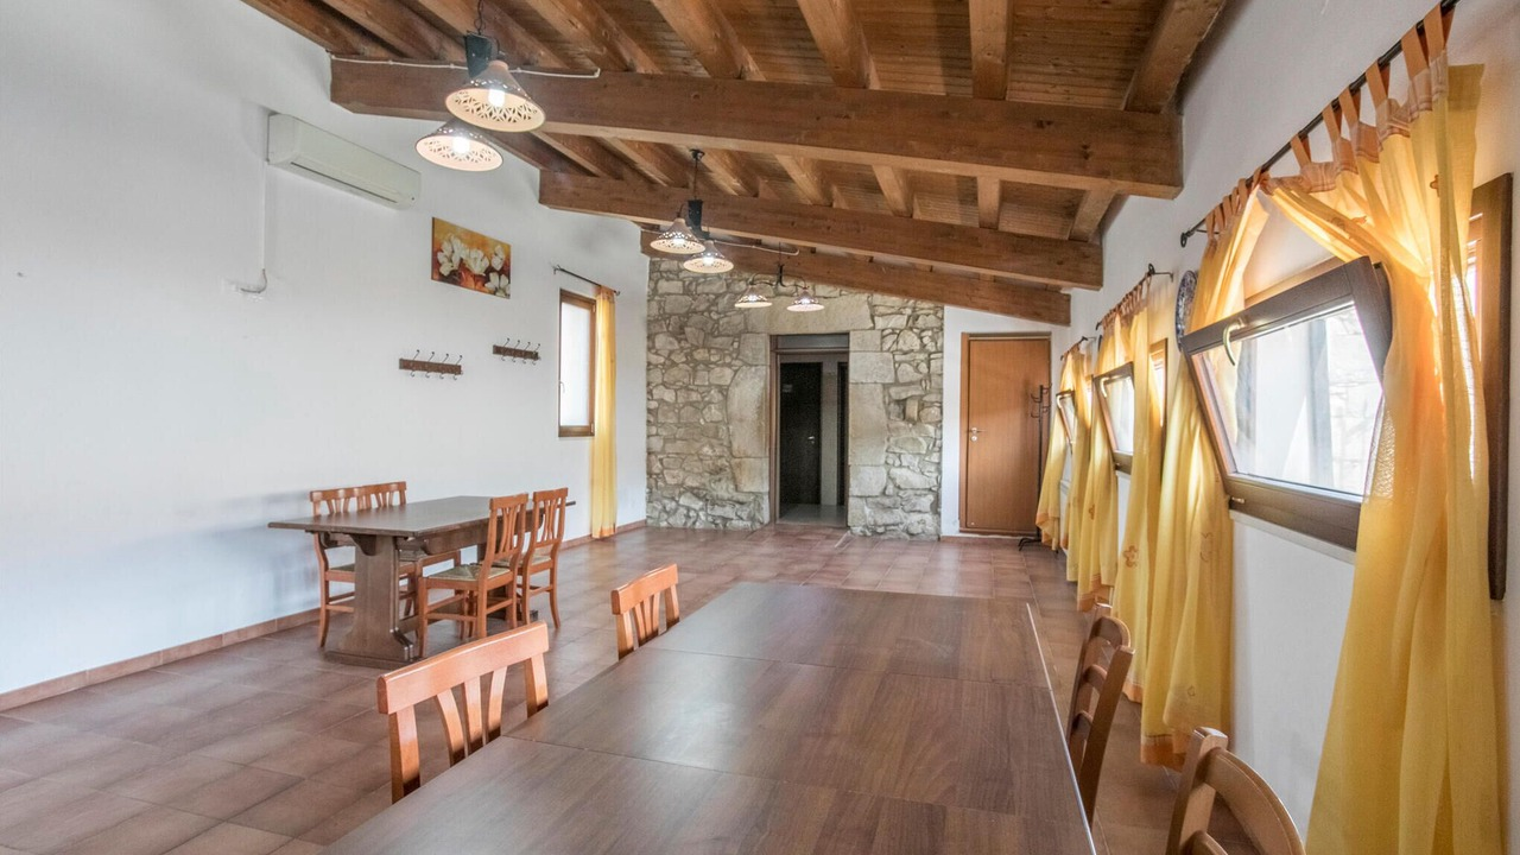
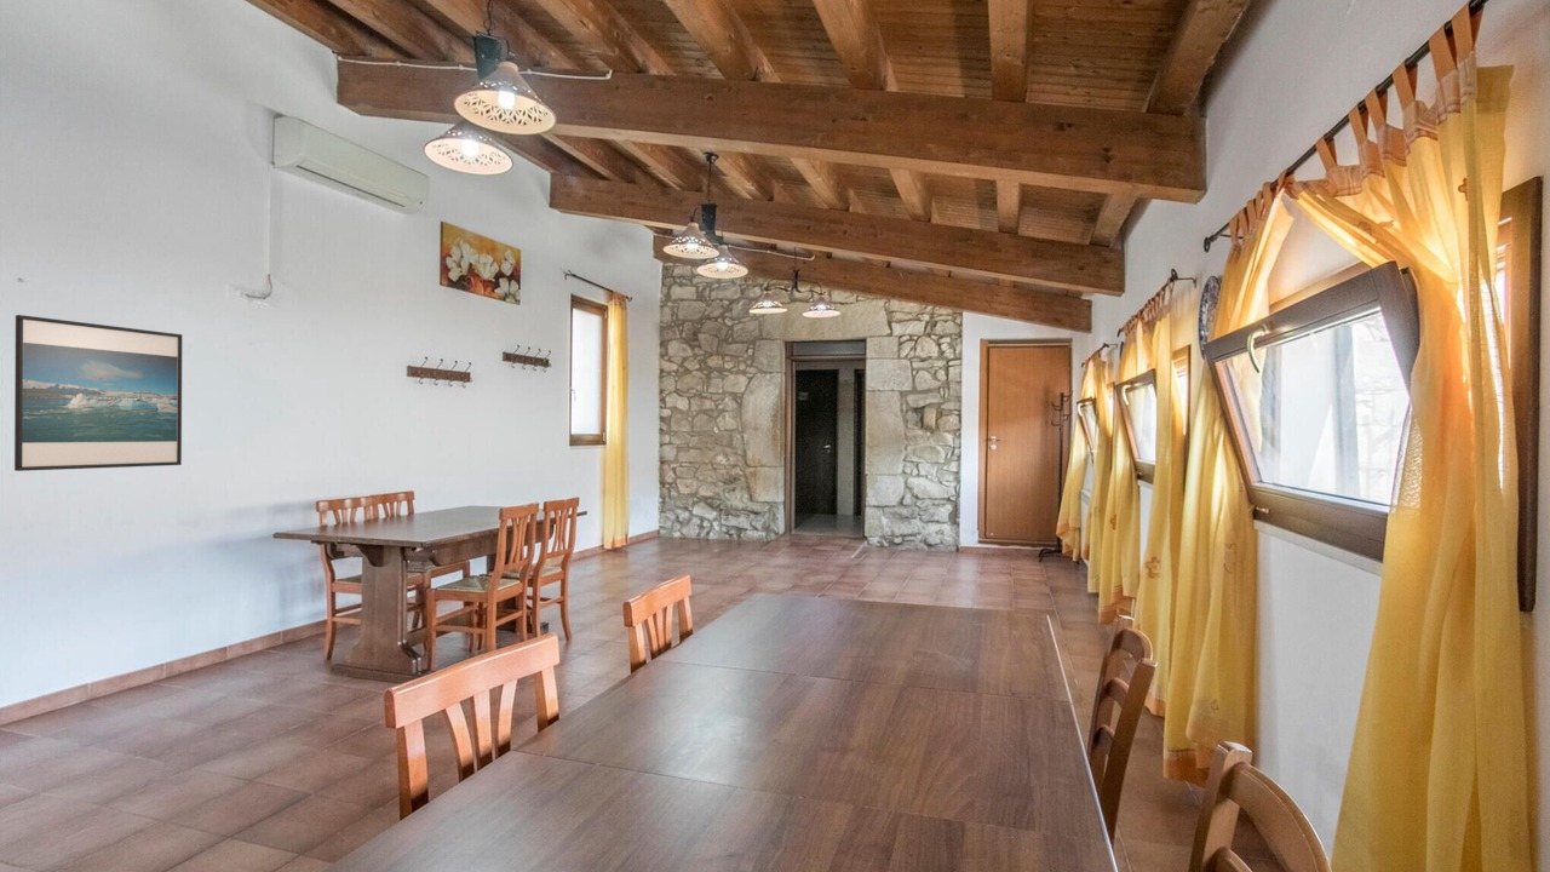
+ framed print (105, 396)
